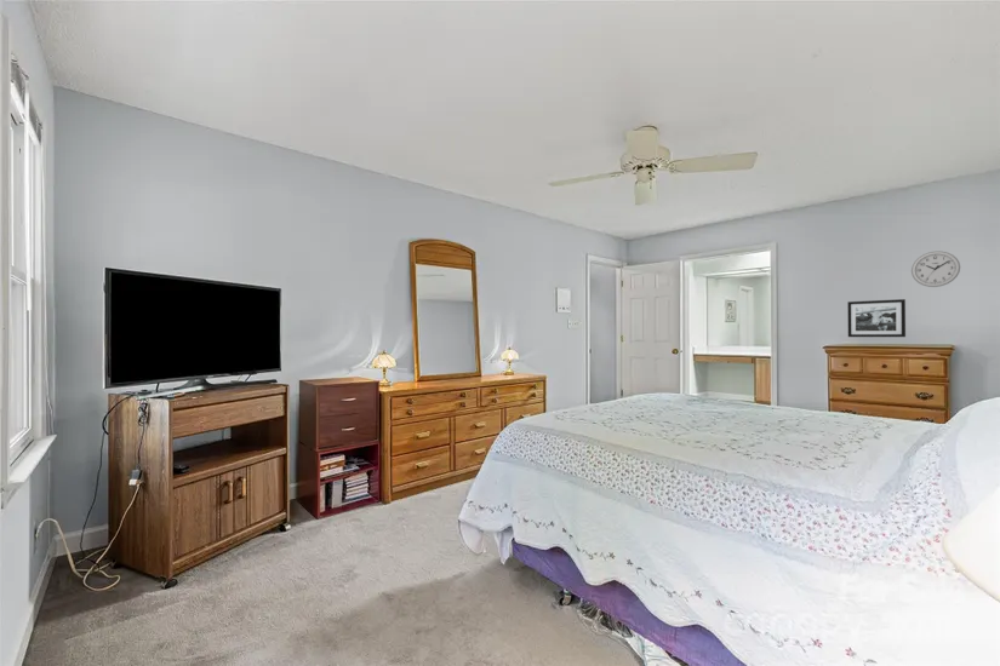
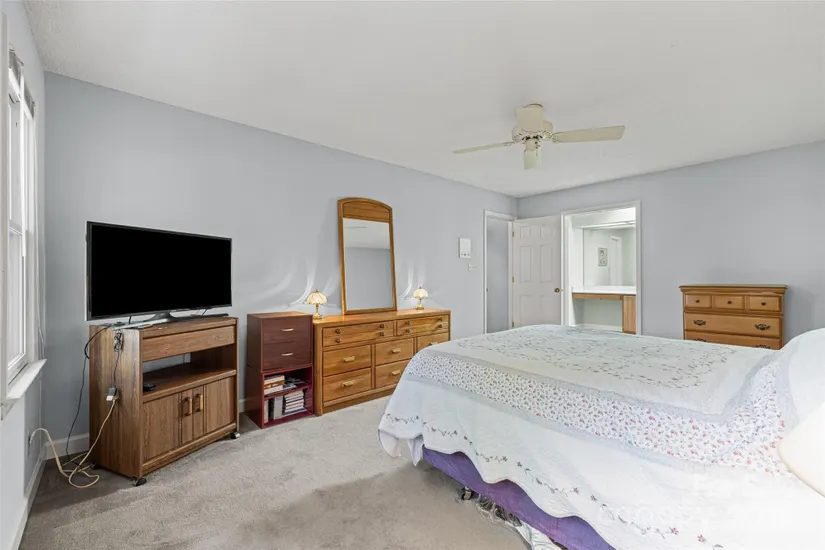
- wall clock (935, 269)
- picture frame (875, 318)
